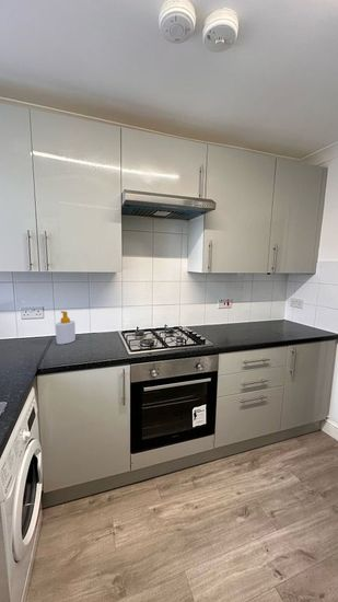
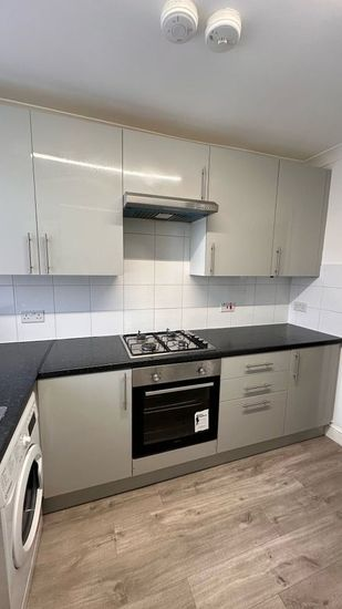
- soap bottle (65, 326)
